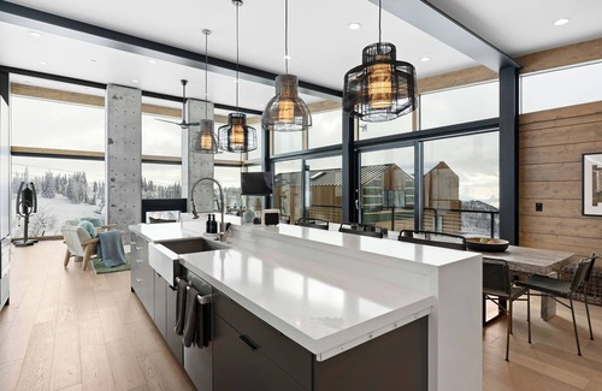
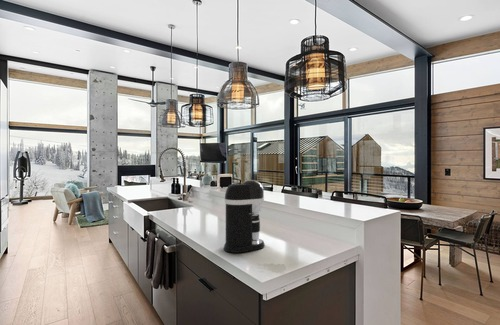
+ coffee maker (244, 213)
